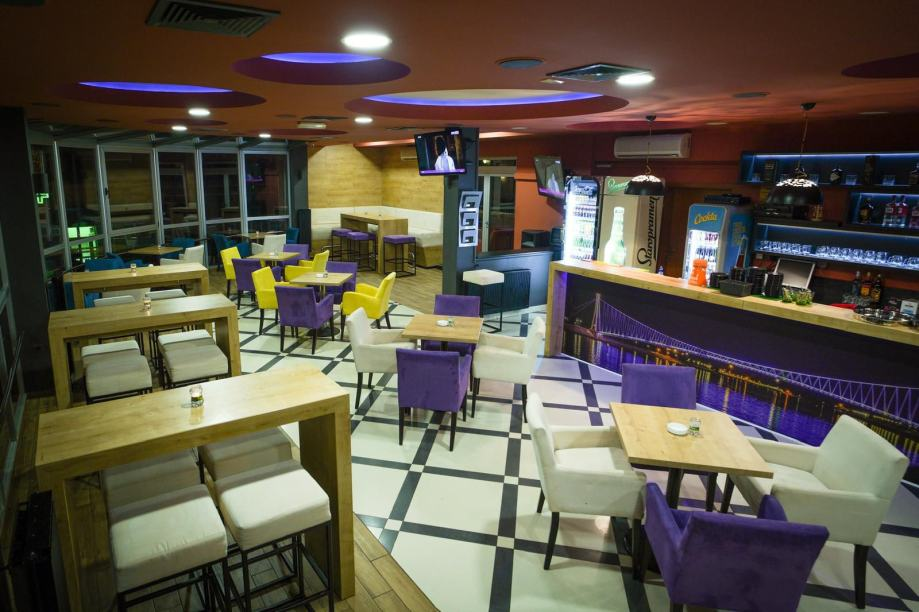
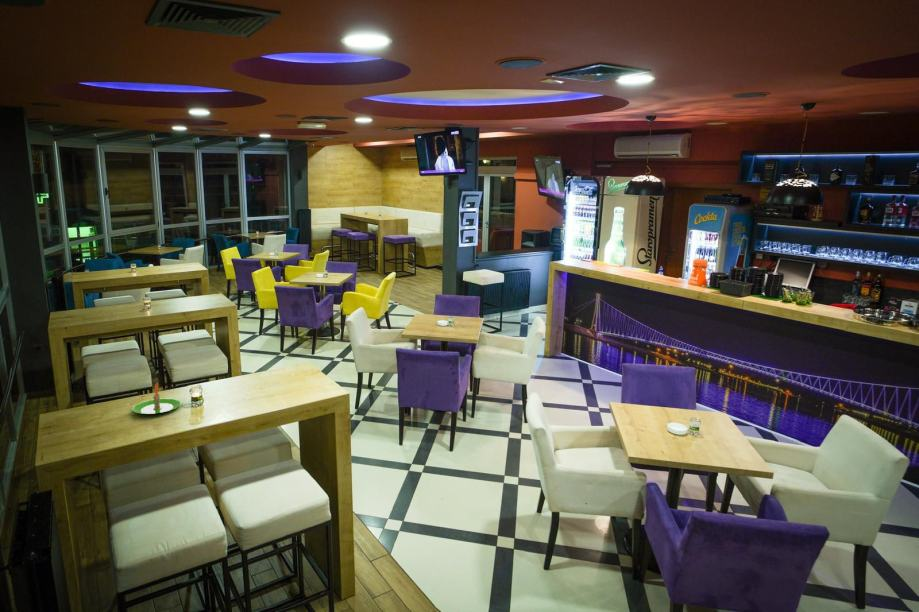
+ candle (156, 395)
